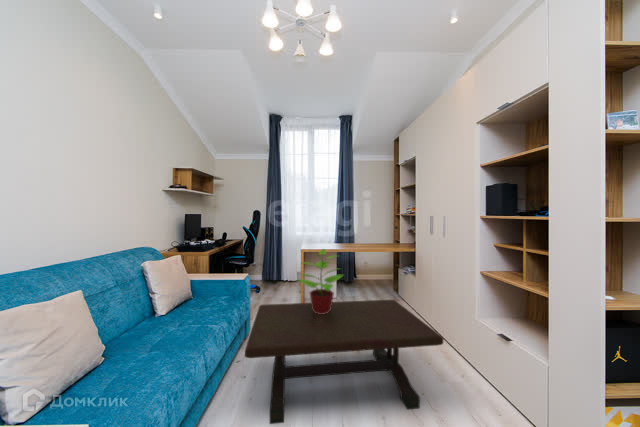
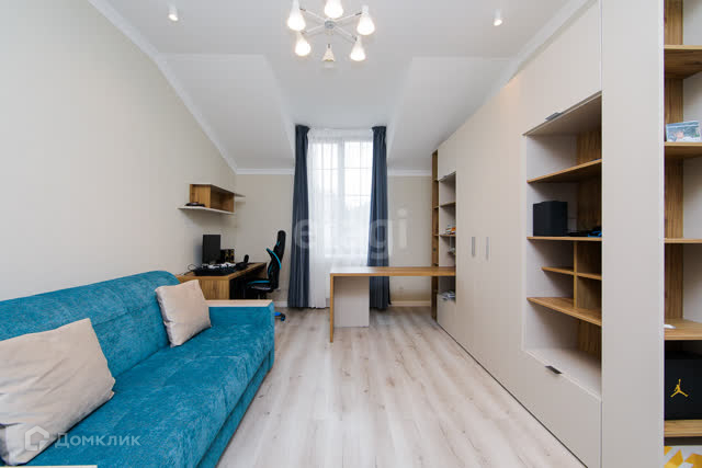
- coffee table (337, 349)
- potted plant (321, 278)
